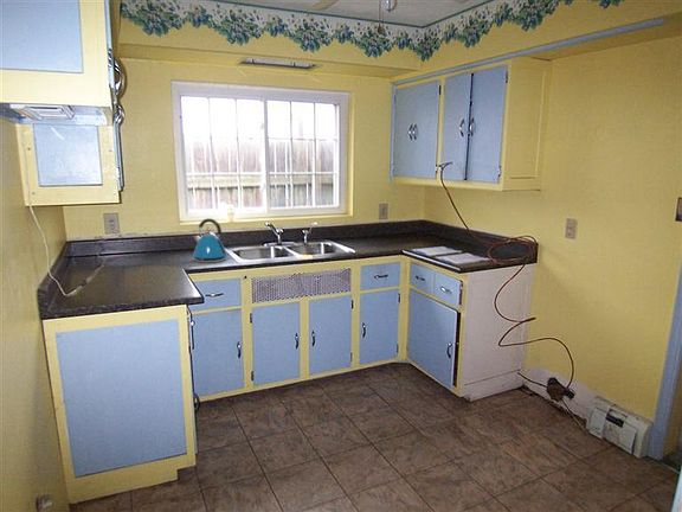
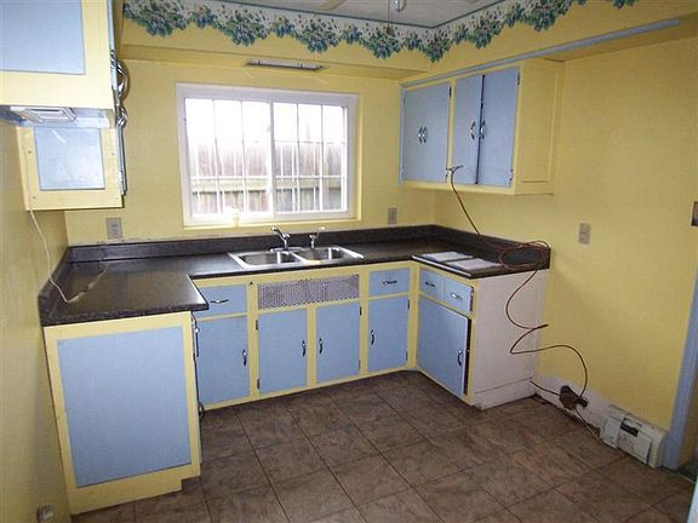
- kettle (210, 239)
